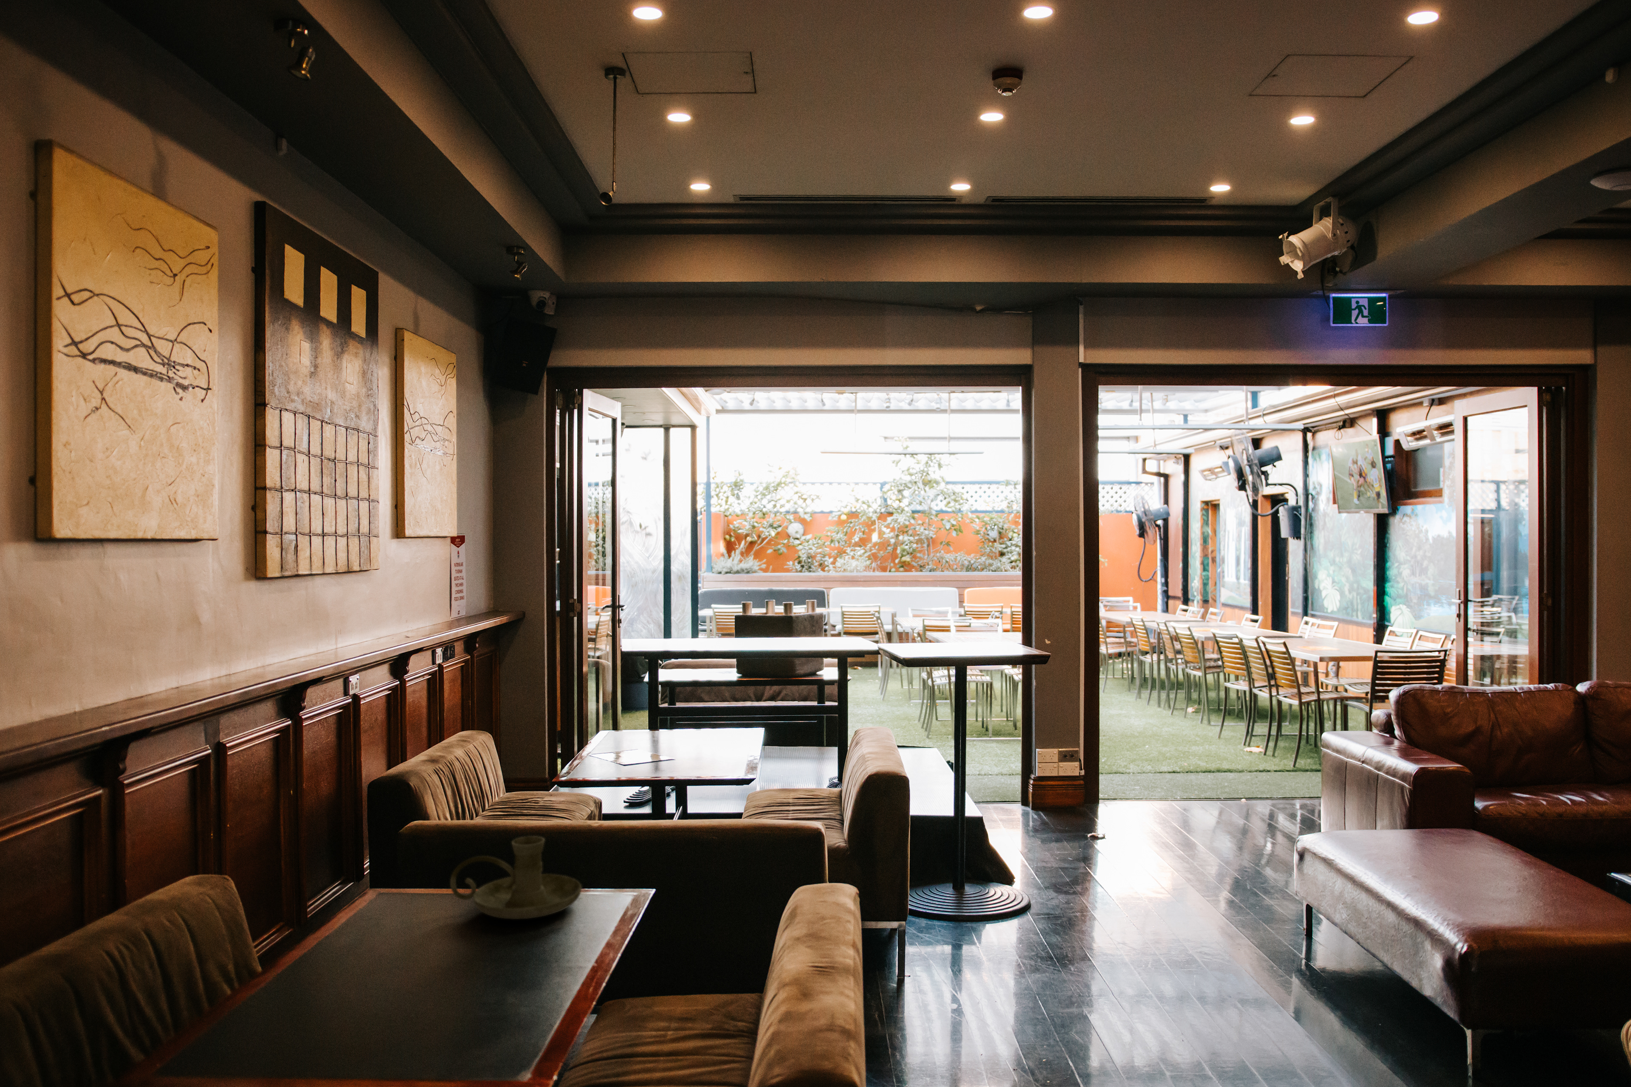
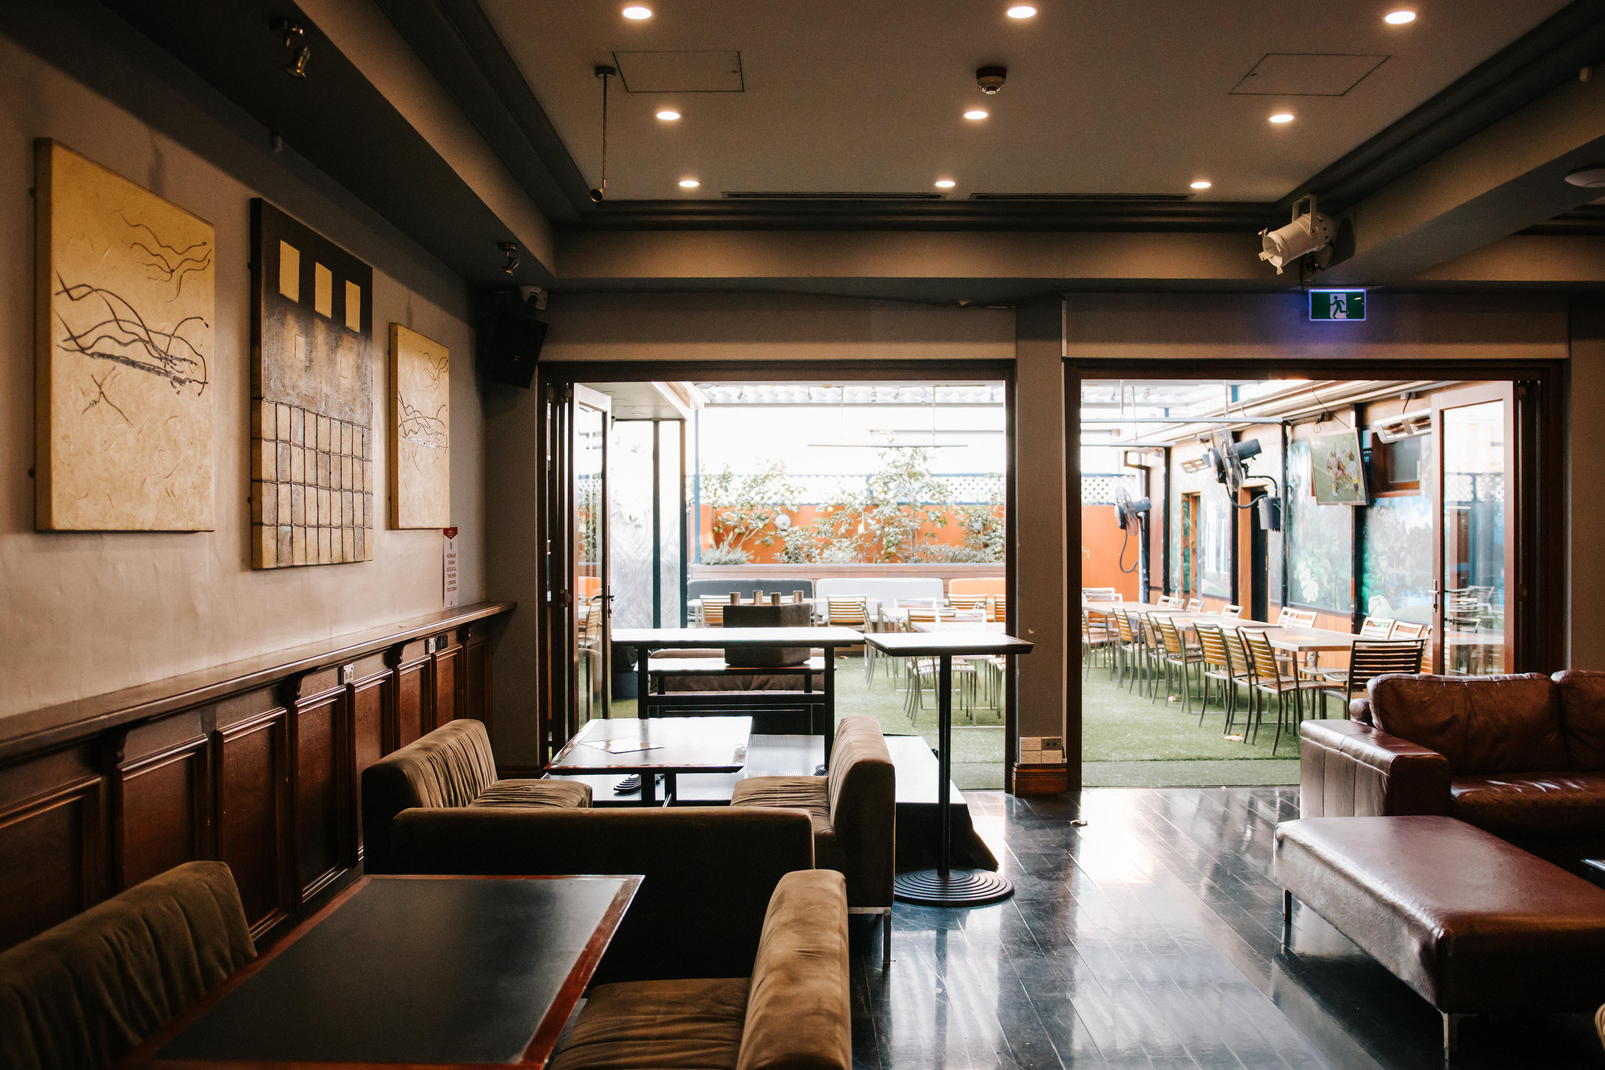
- candle holder (516, 875)
